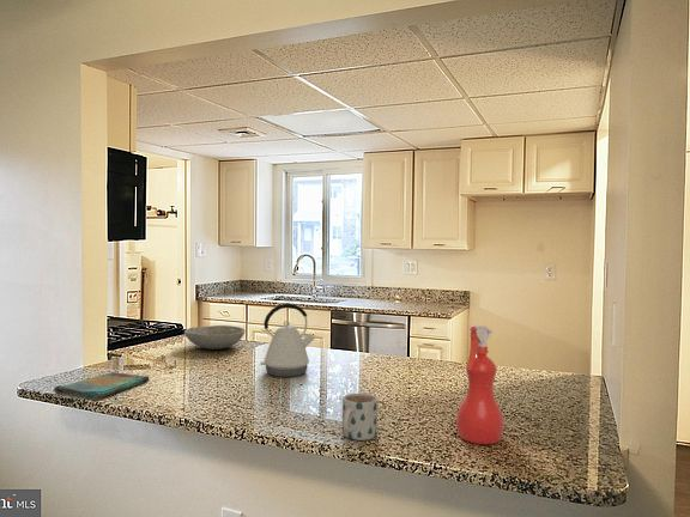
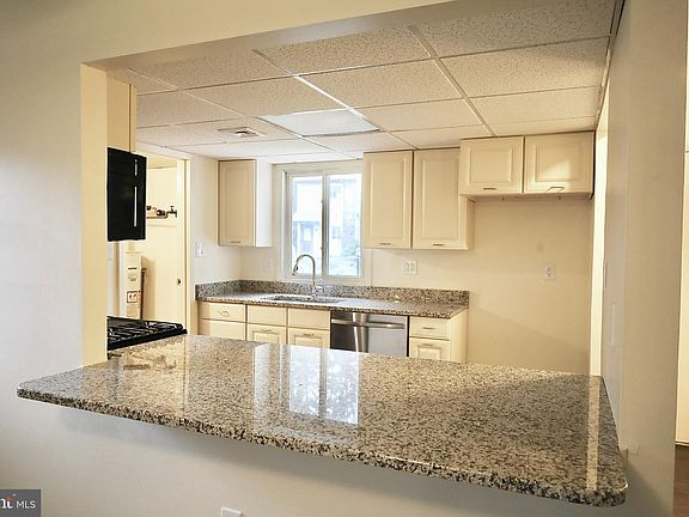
- kettle (288, 337)
- spray bottle (478, 381)
- dish towel (103, 383)
- bowl (214, 339)
- mug (356, 418)
